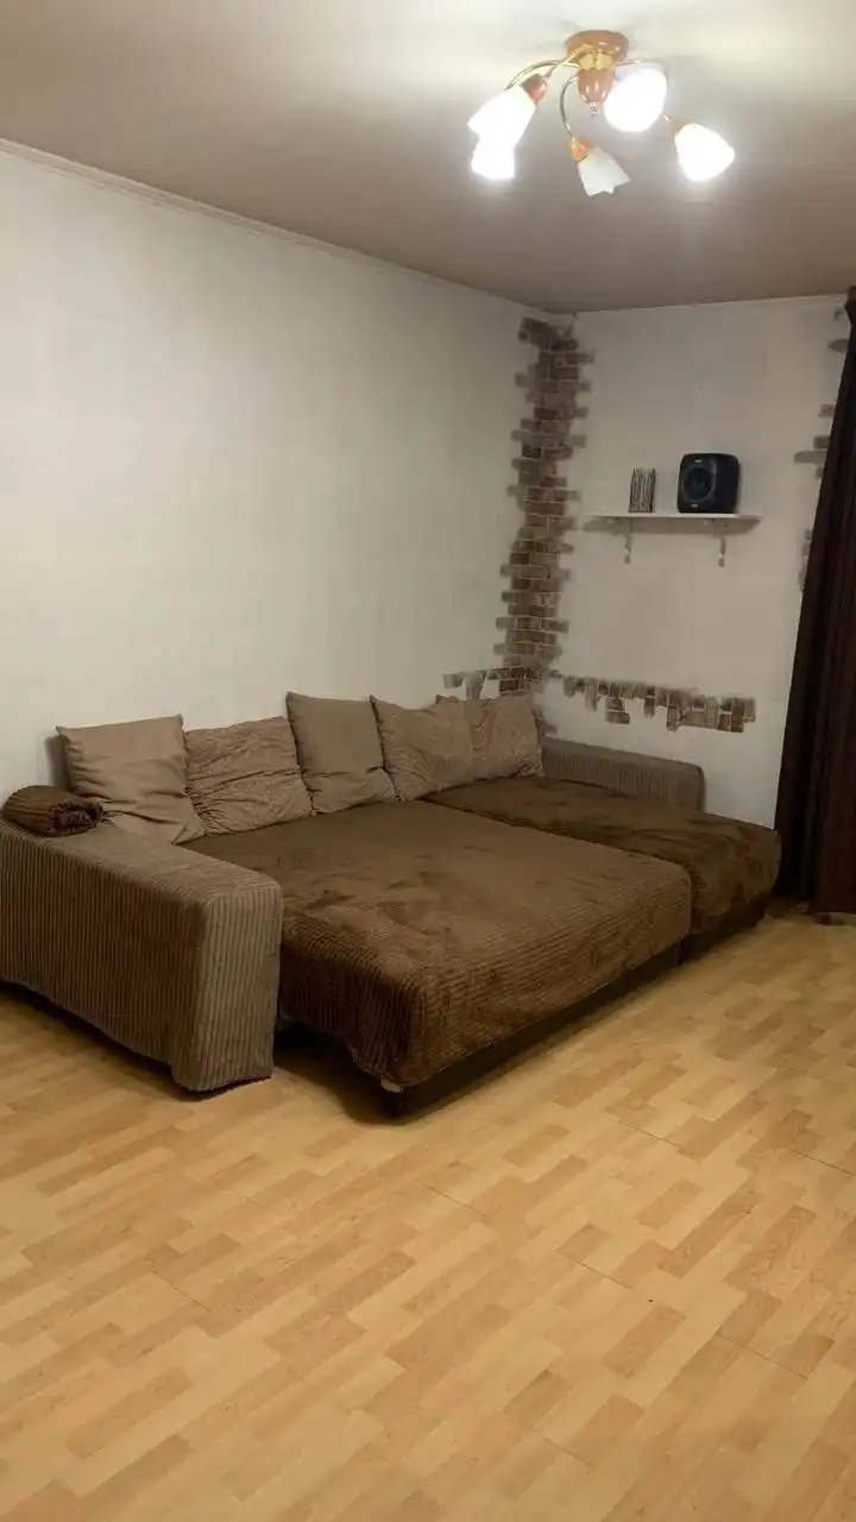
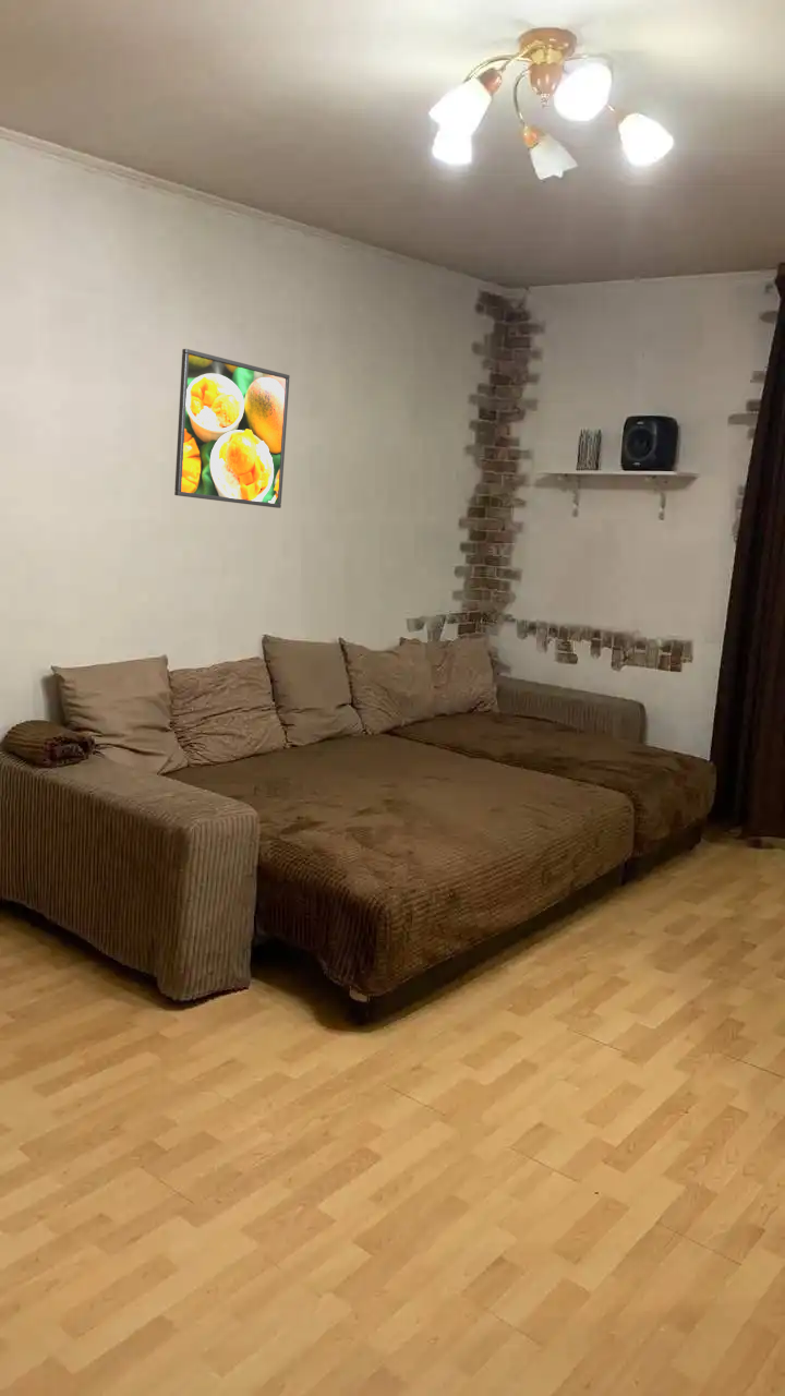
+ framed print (233, 432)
